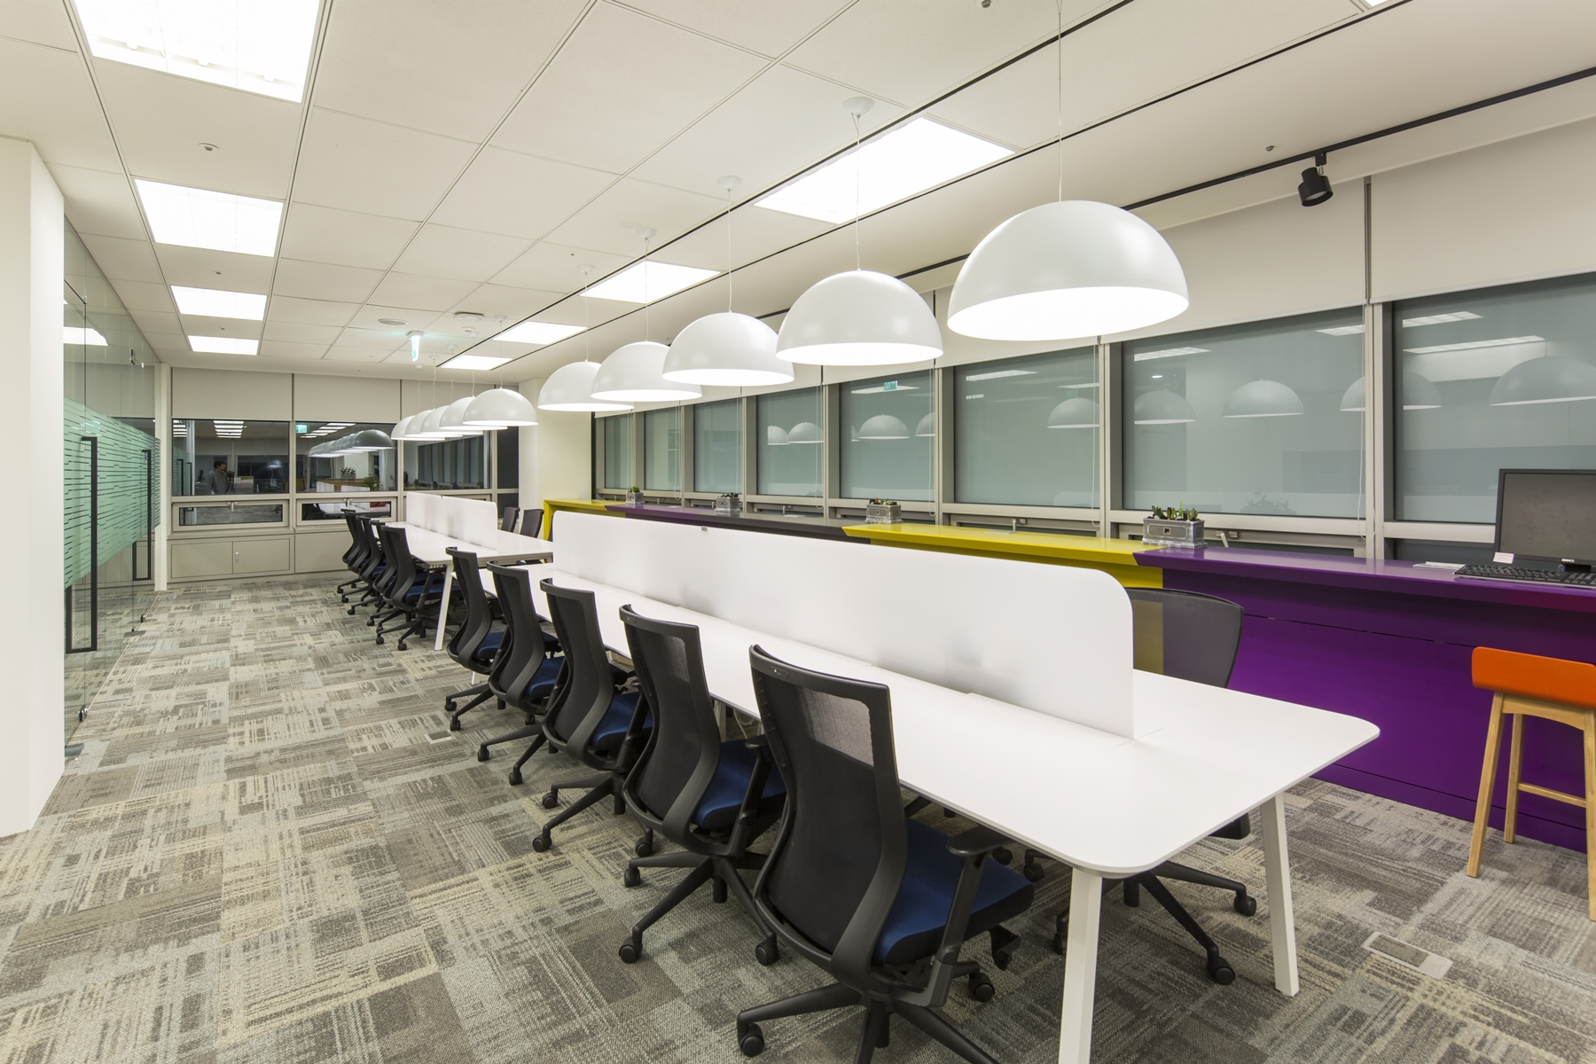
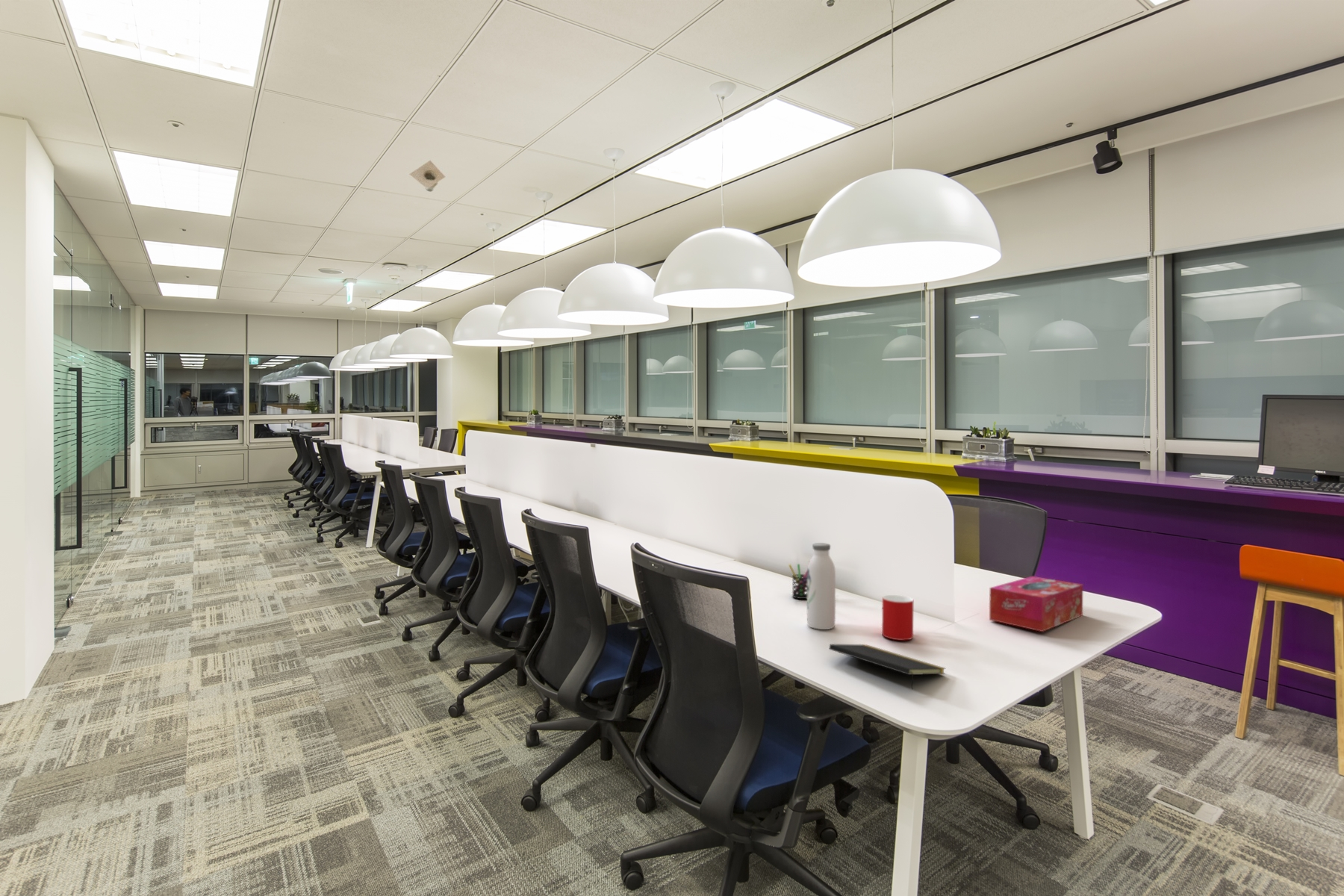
+ notepad (886, 659)
+ recessed light (427, 177)
+ tissue box (1036, 602)
+ pen holder (801, 578)
+ water bottle (821, 585)
+ cup (900, 616)
